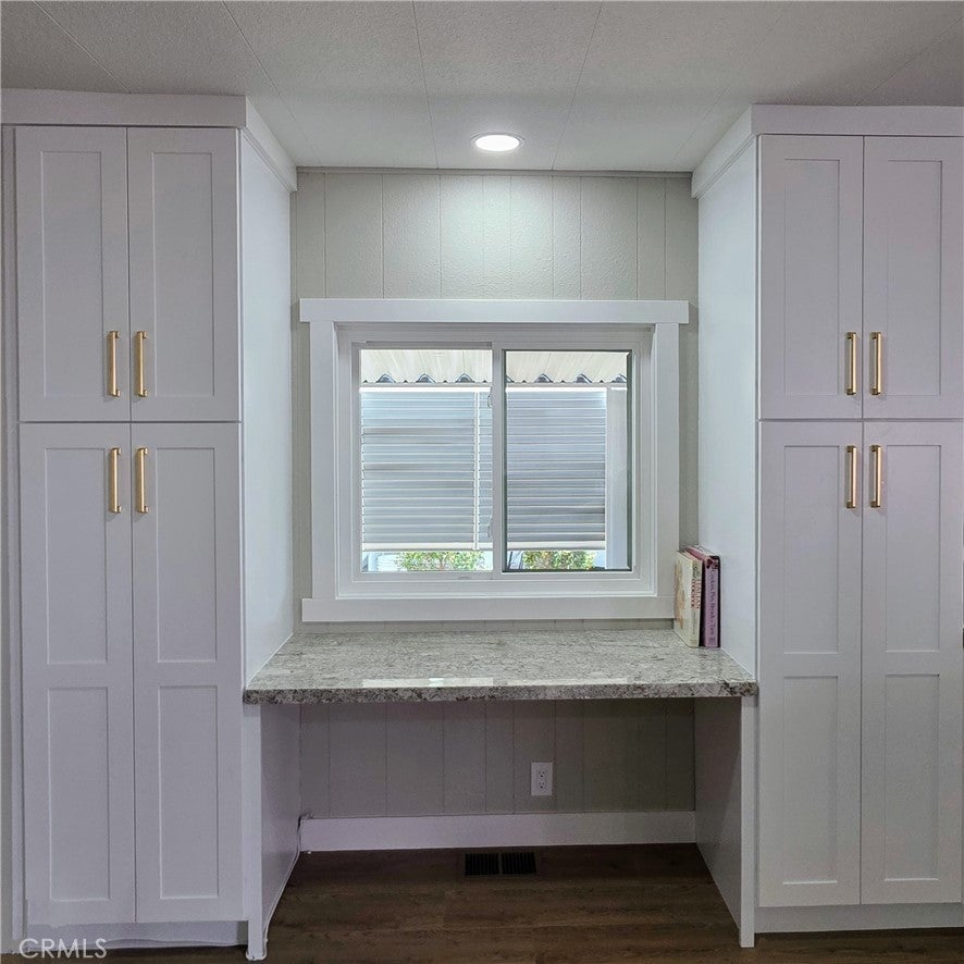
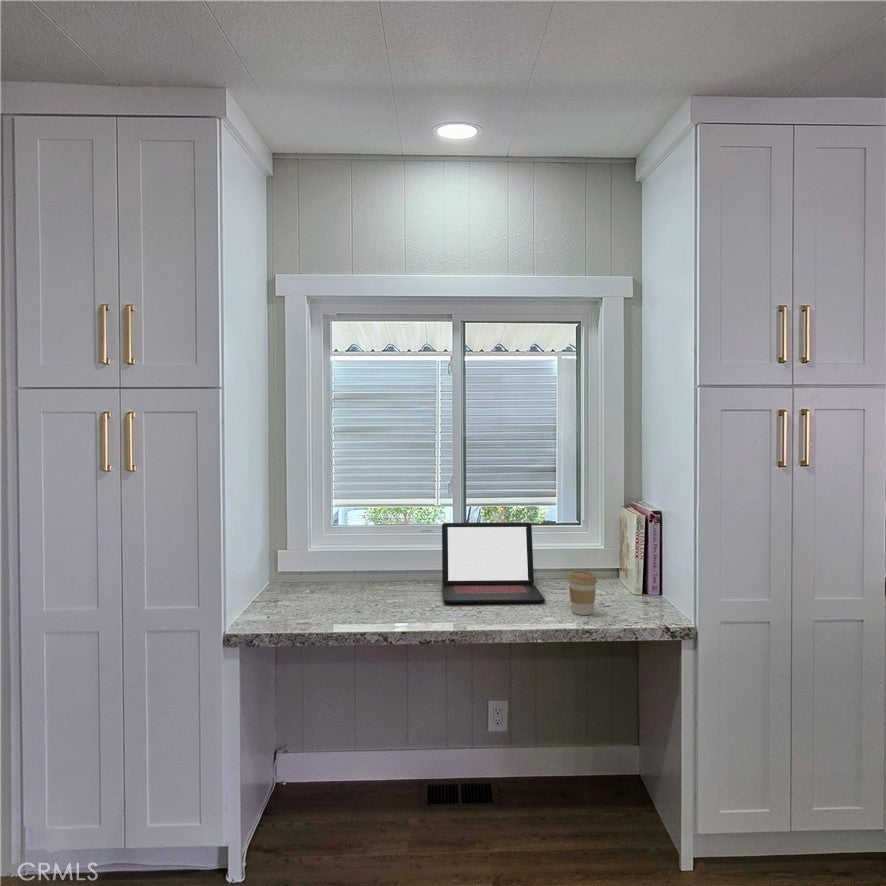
+ coffee cup (582, 592)
+ laptop (490, 560)
